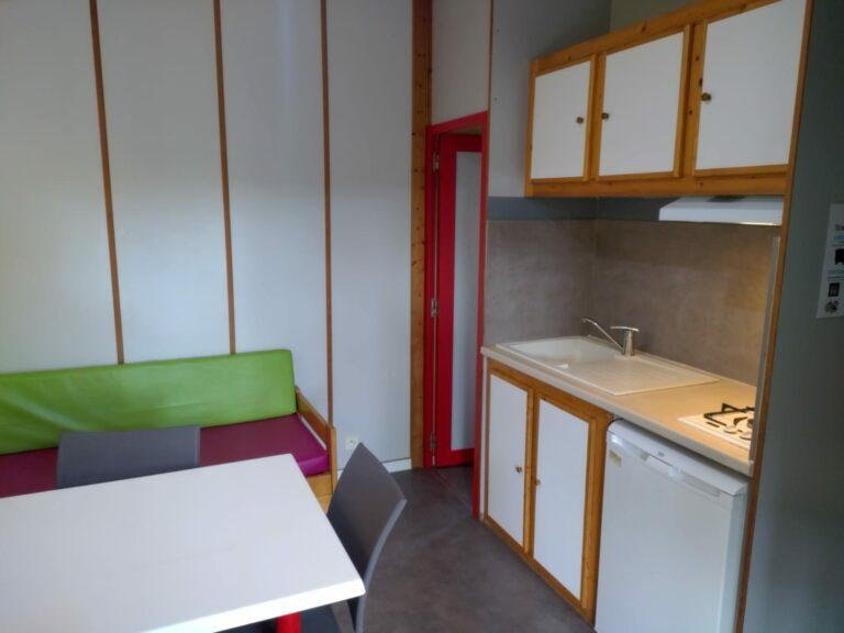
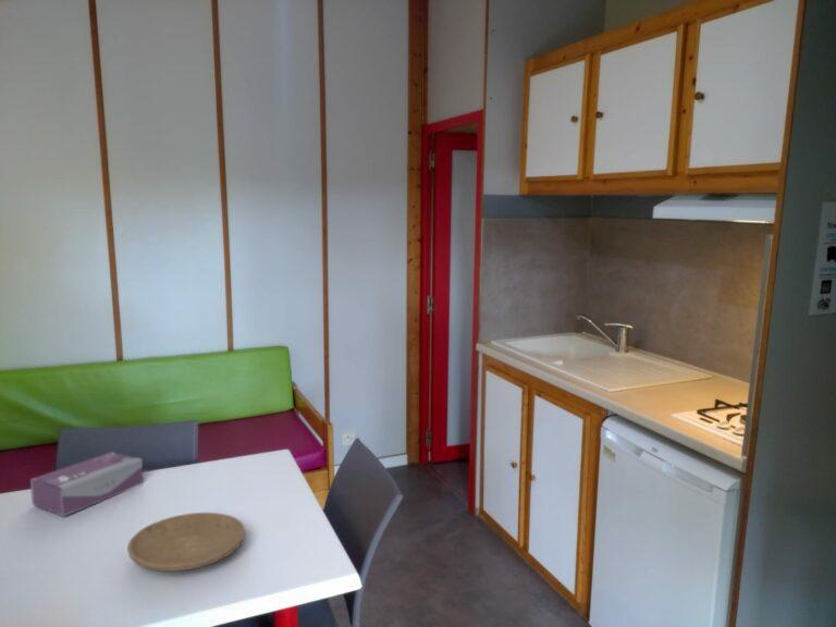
+ tissue box (88, 480)
+ plate (188, 544)
